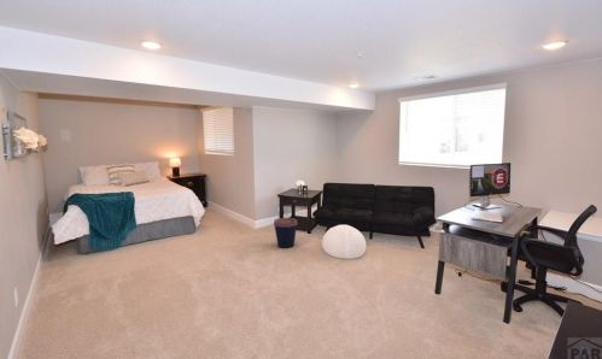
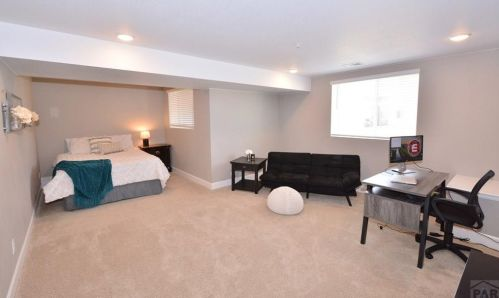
- coffee cup (285, 233)
